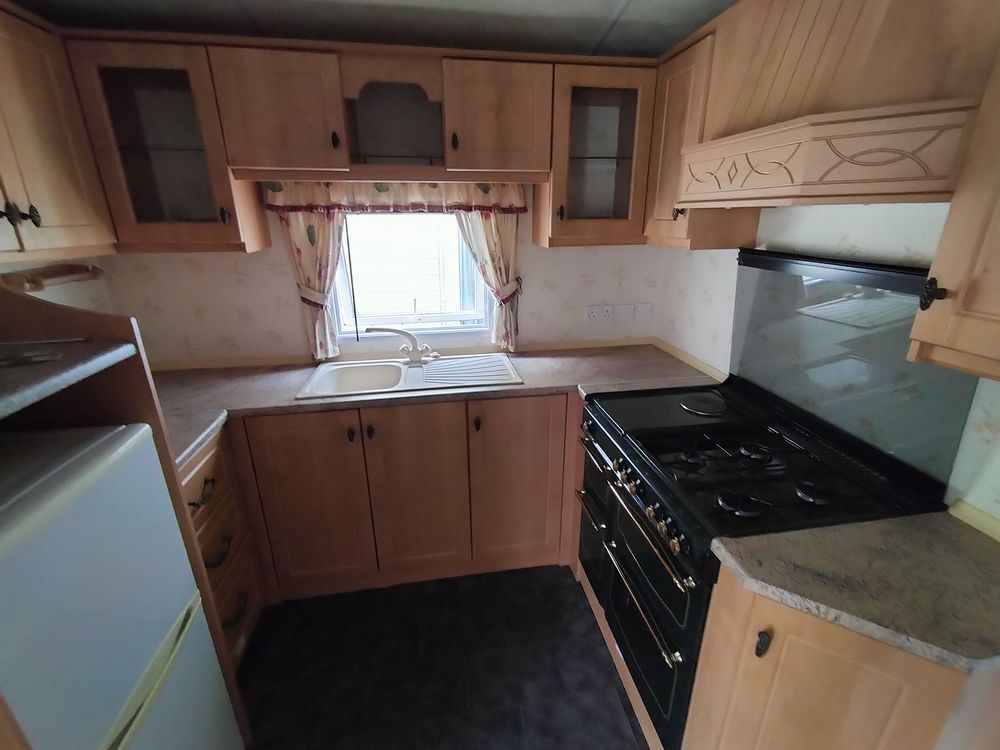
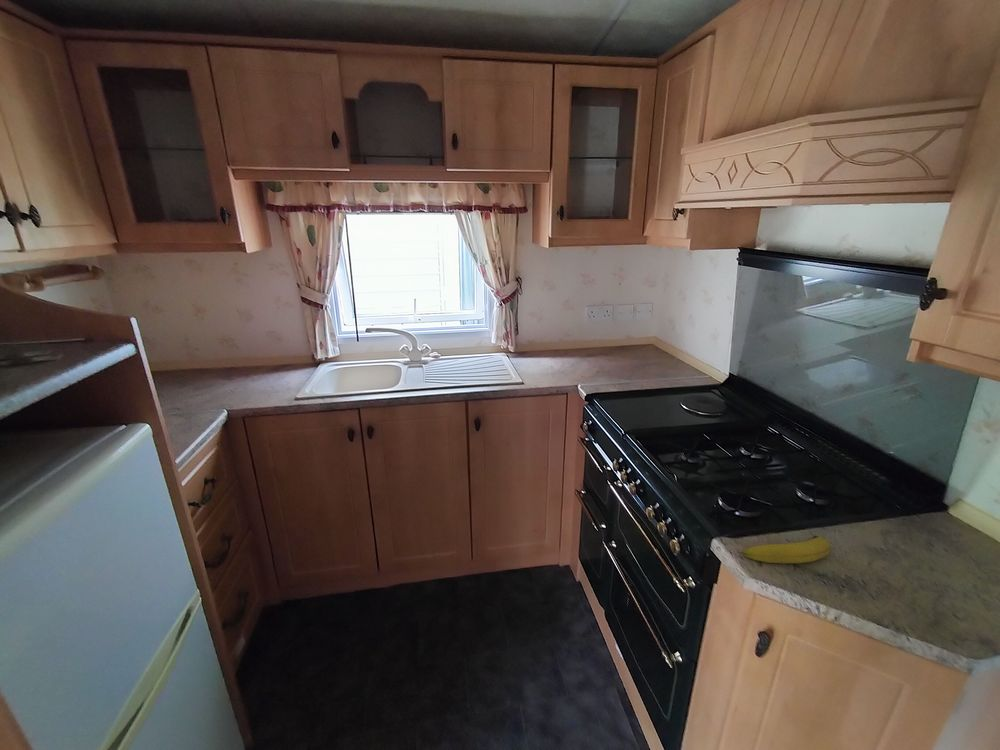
+ fruit (792, 547)
